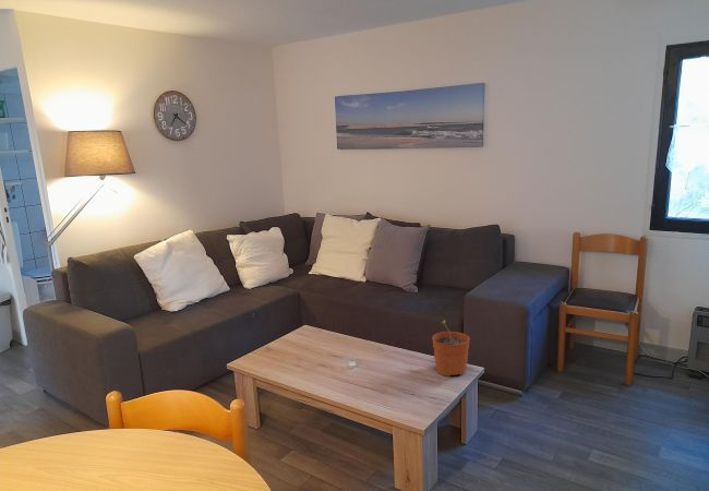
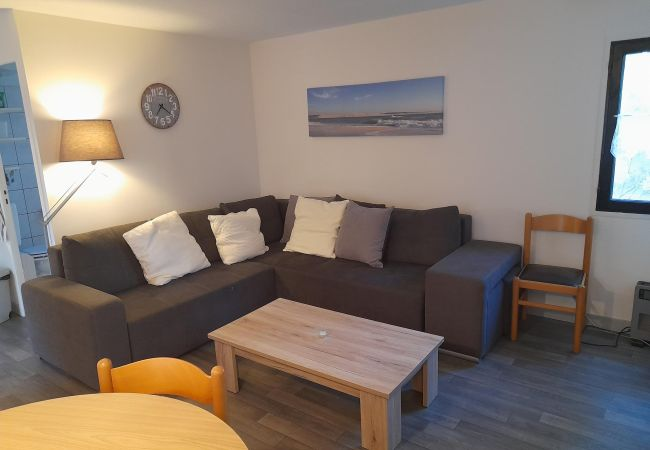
- plant pot (450, 346)
